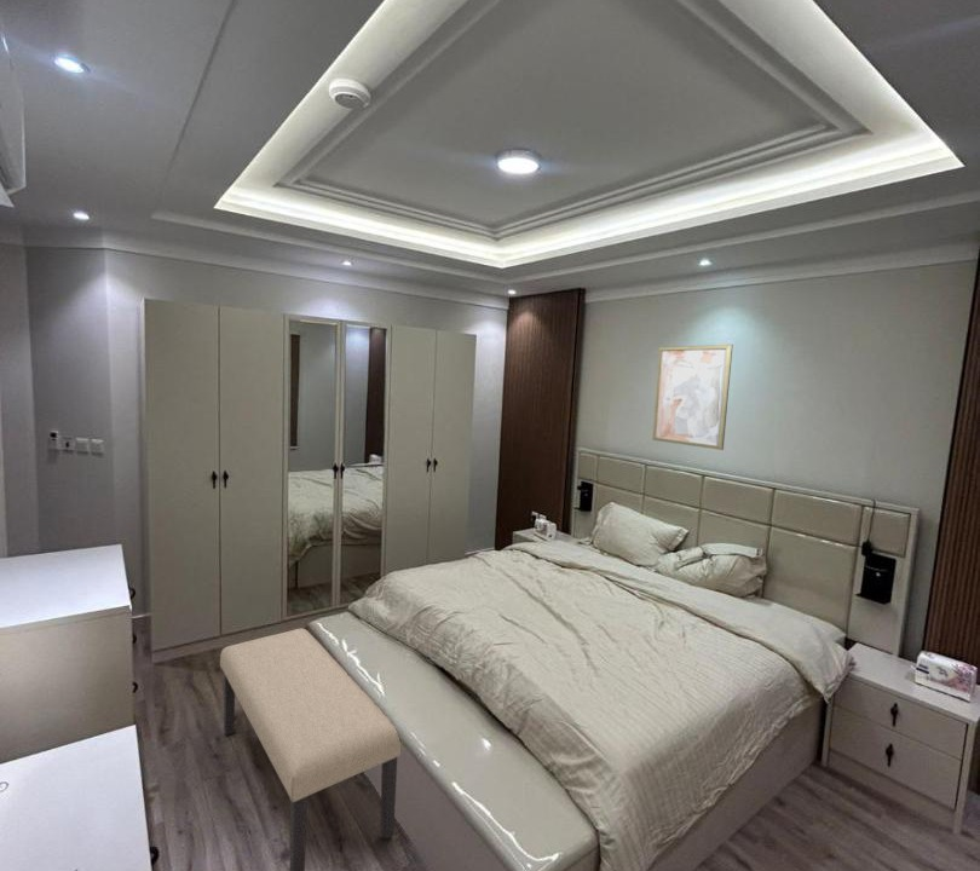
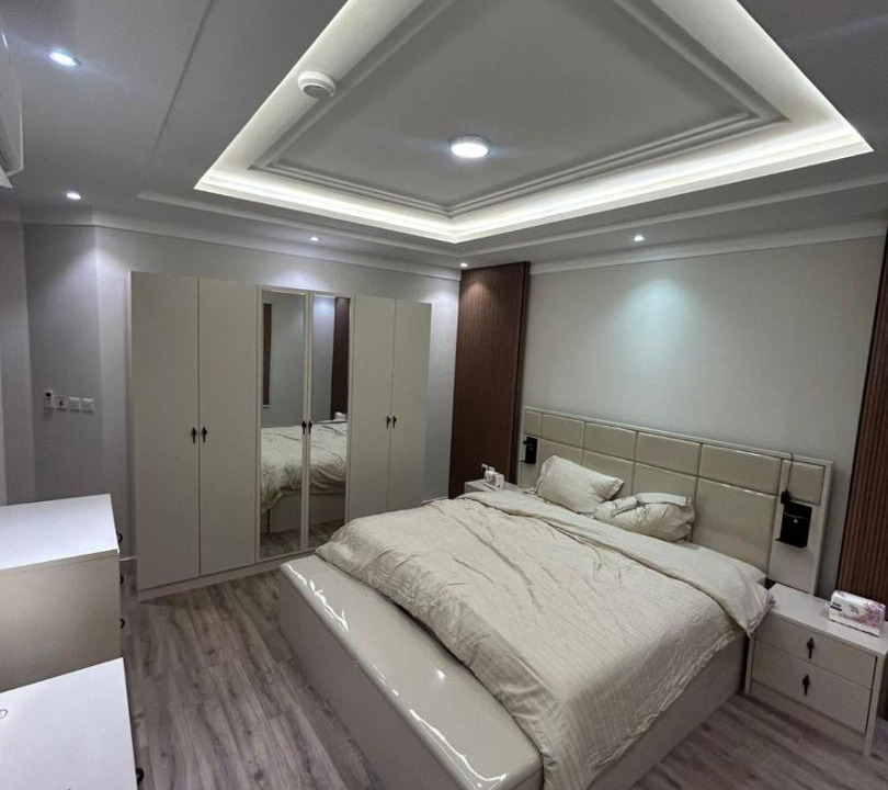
- wall art (688, 396)
- bench (299, 727)
